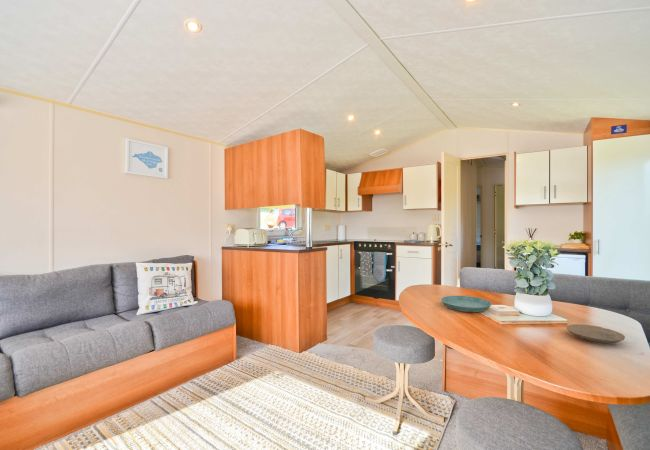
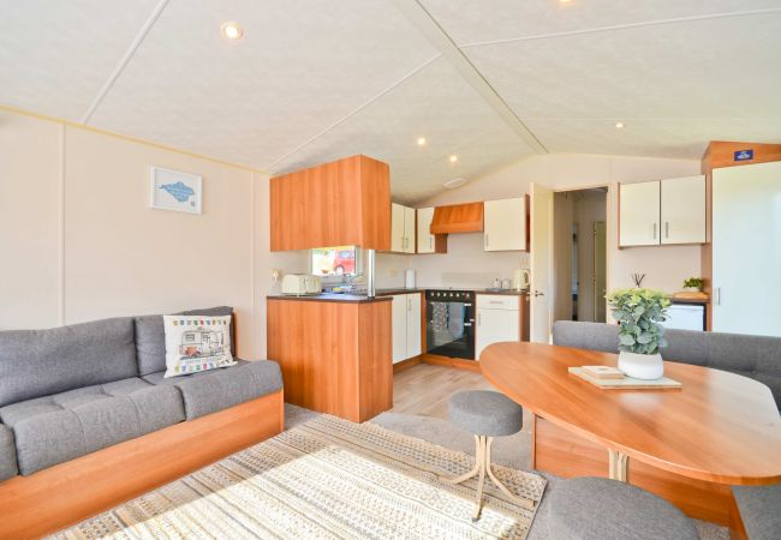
- saucer (465, 304)
- plate (594, 335)
